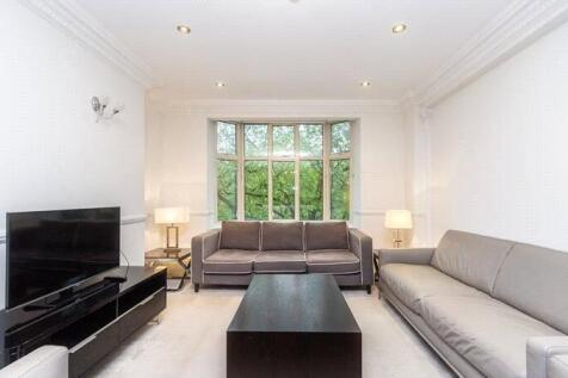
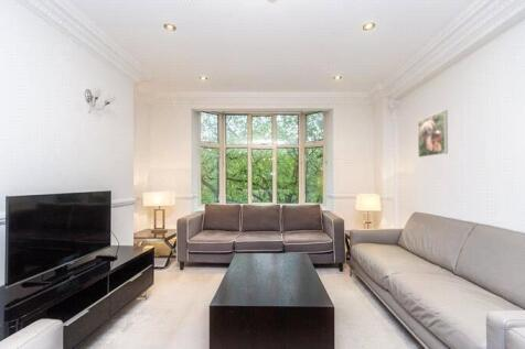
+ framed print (431, 135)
